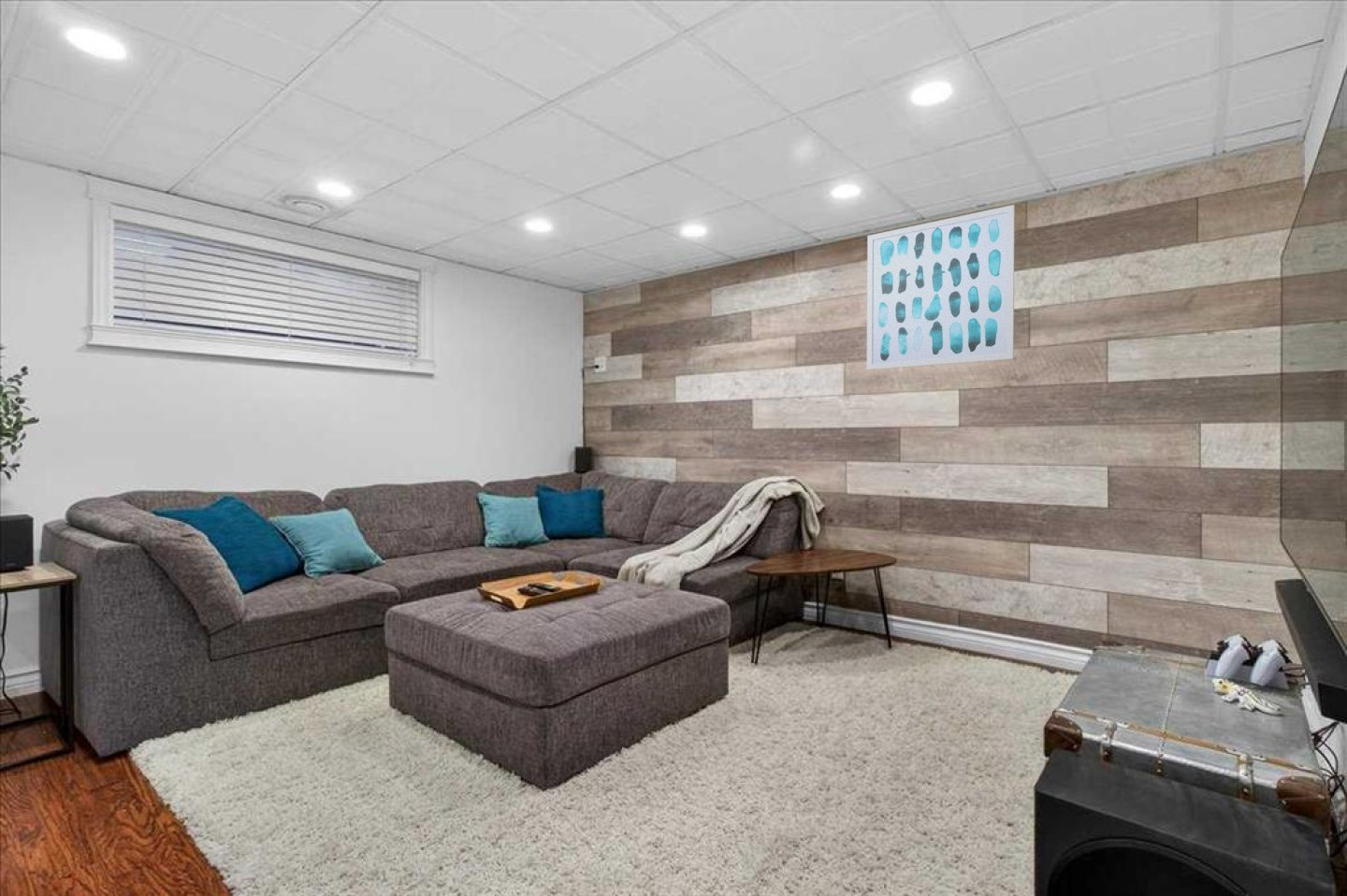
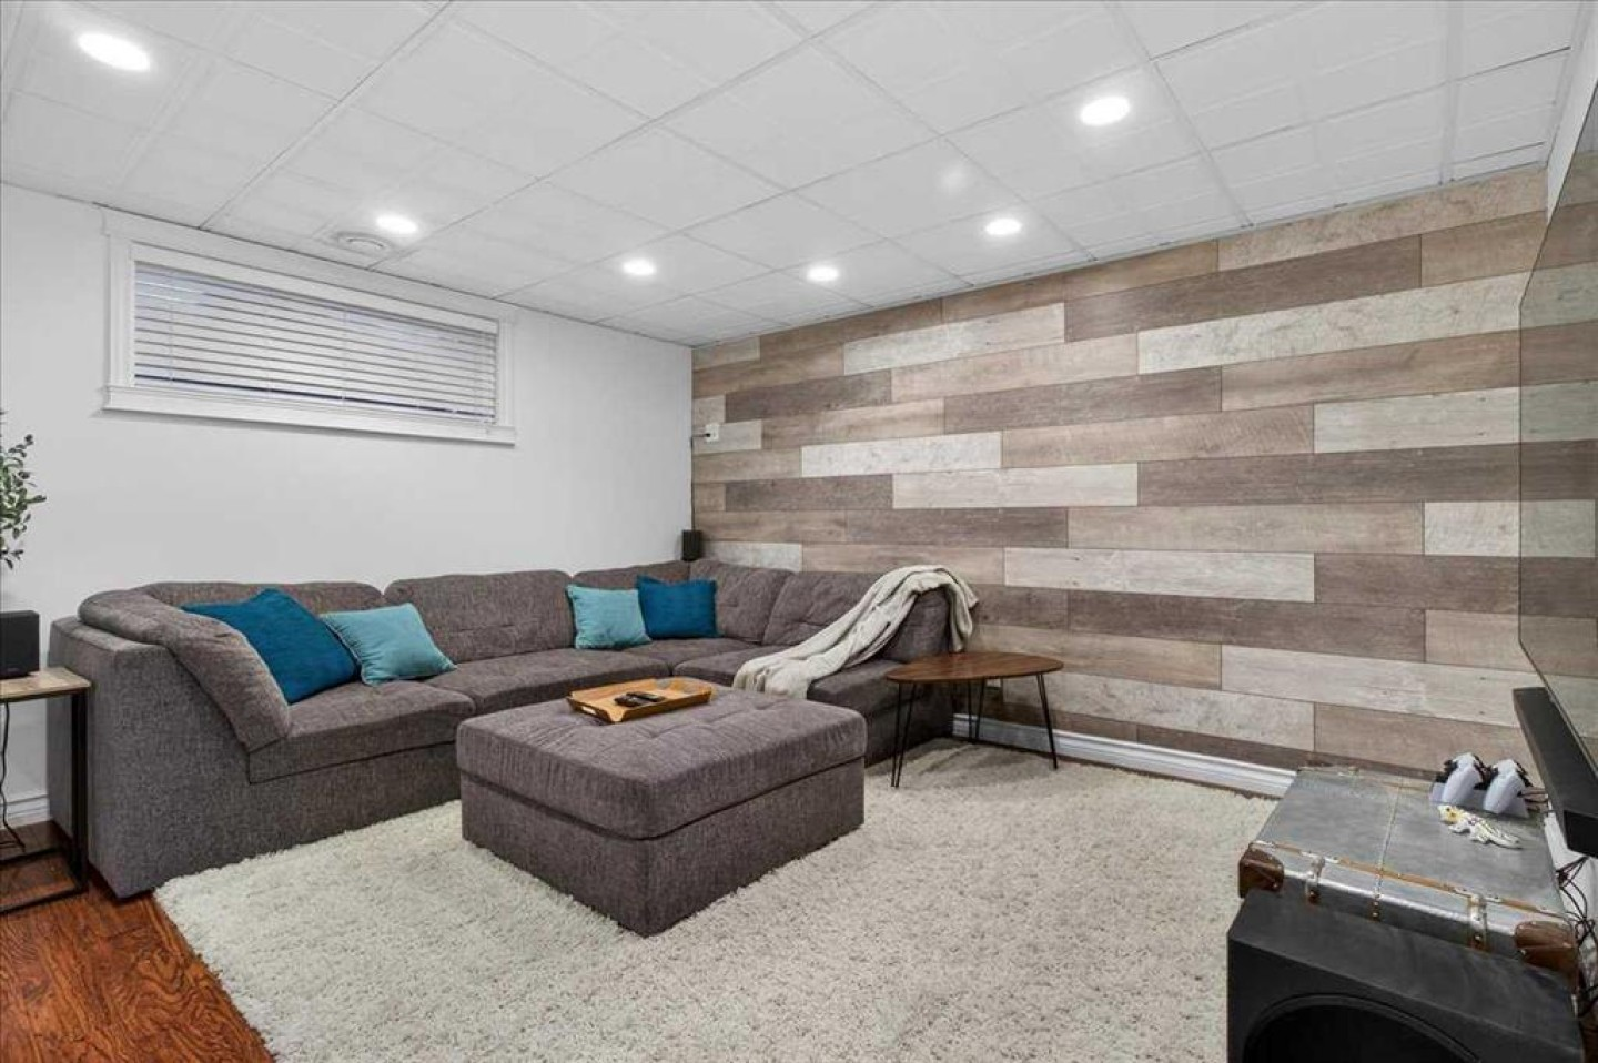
- wall art (935, 293)
